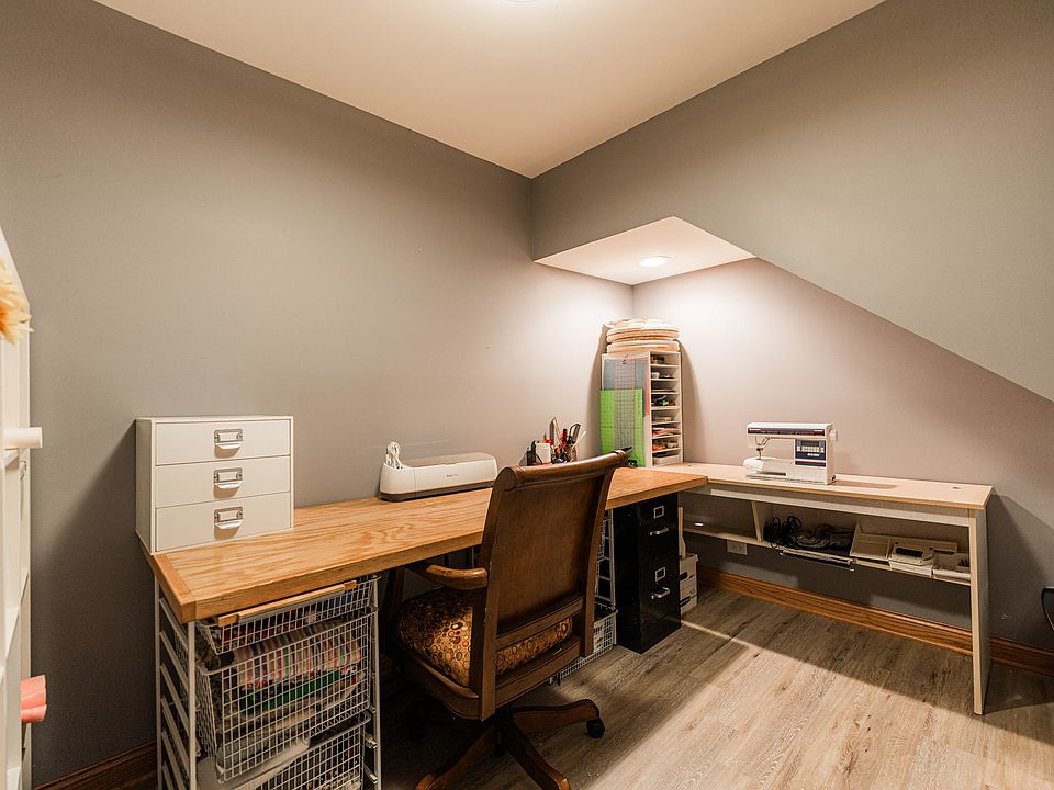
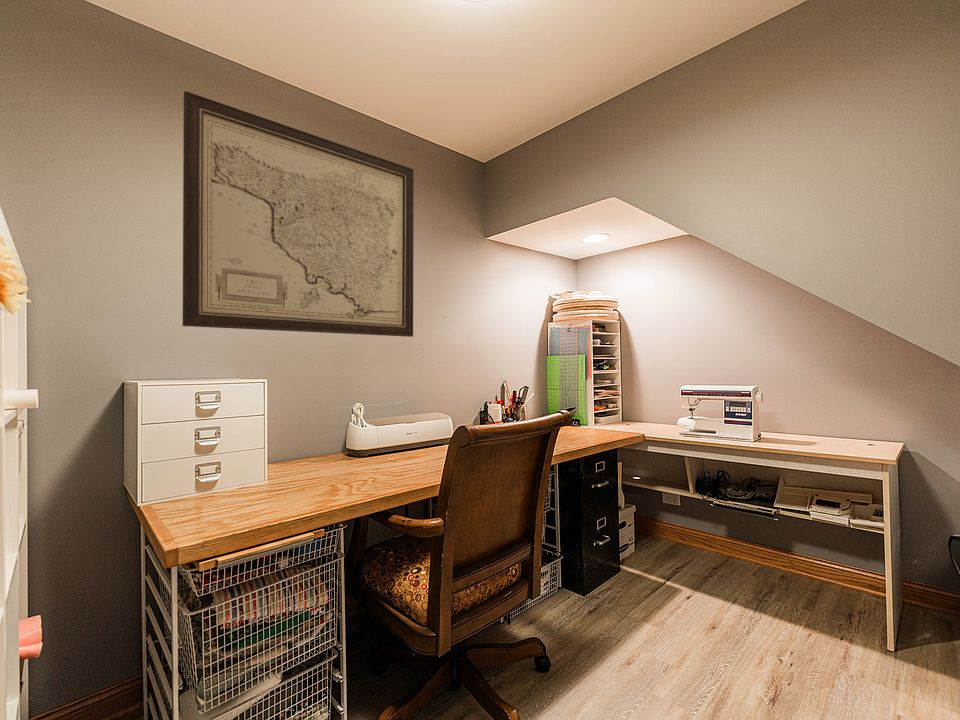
+ wall art (317, 234)
